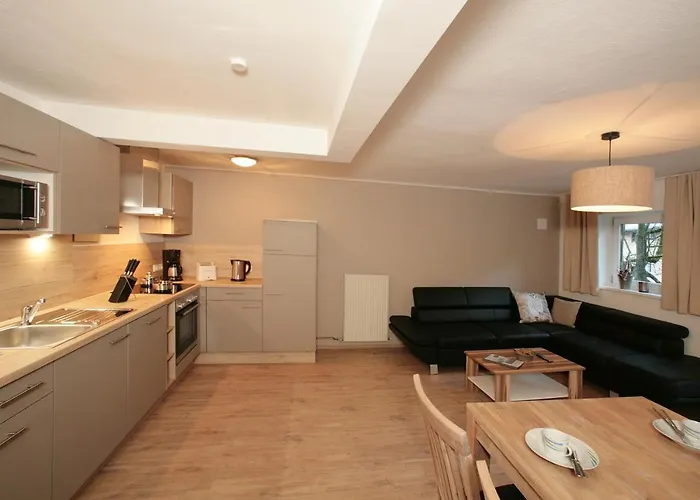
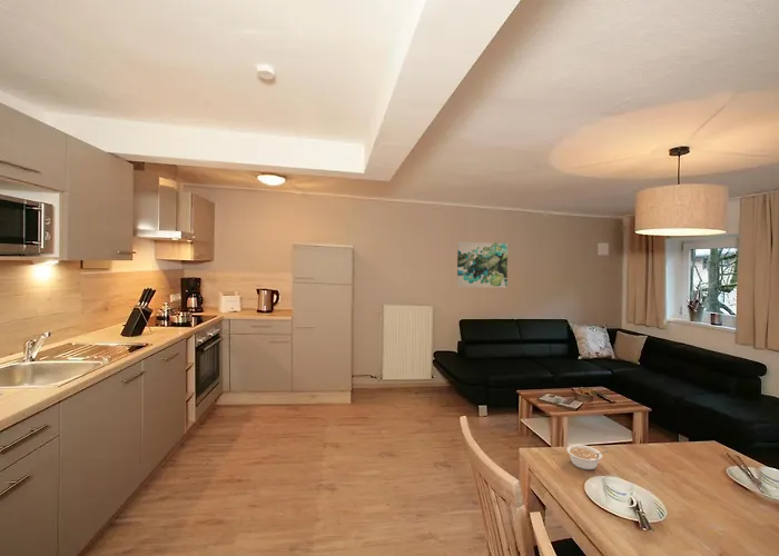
+ legume (584, 456)
+ wall art (482, 265)
